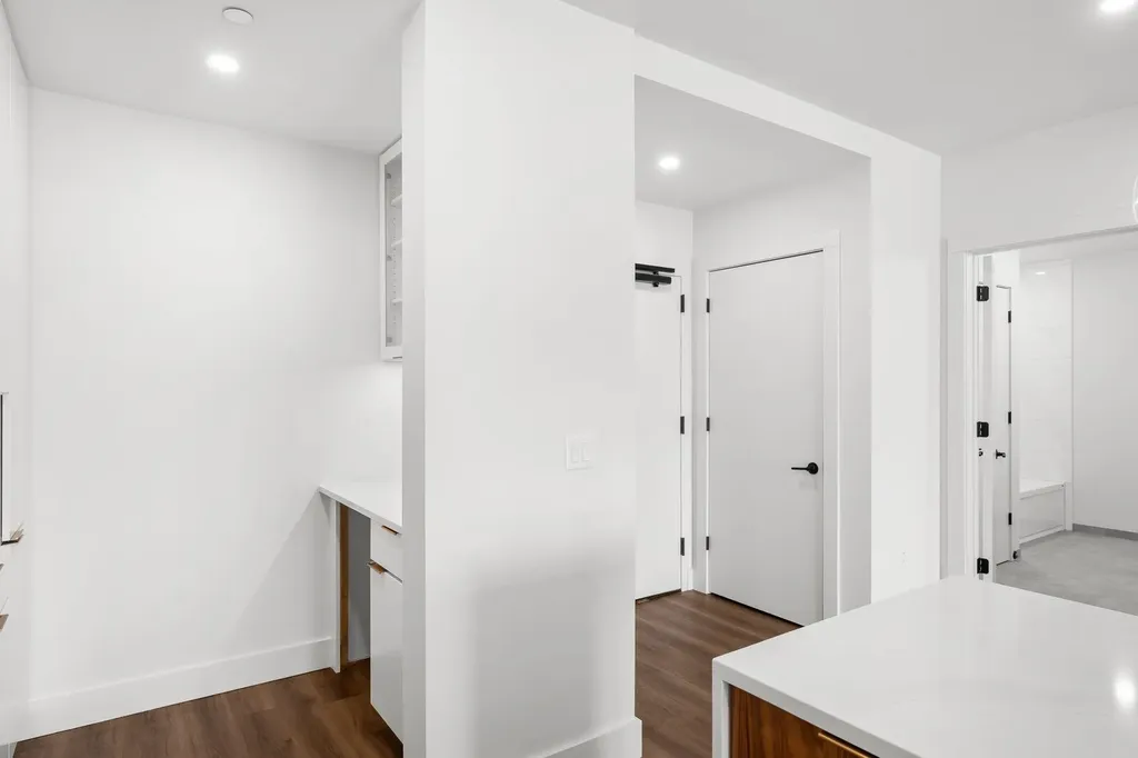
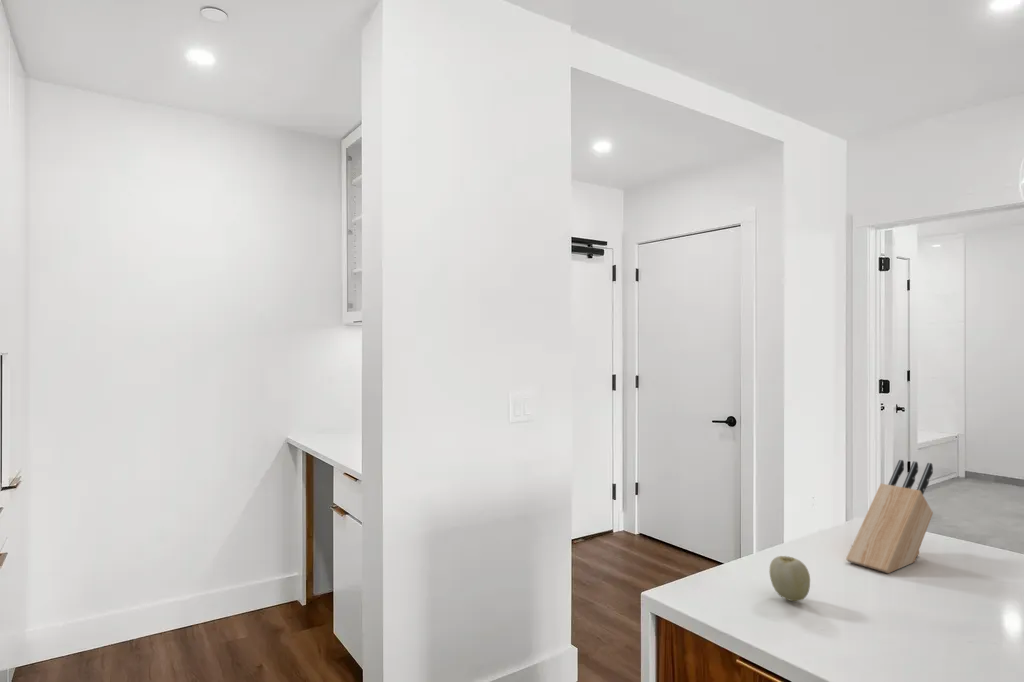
+ fruit (789, 578)
+ knife block (894, 511)
